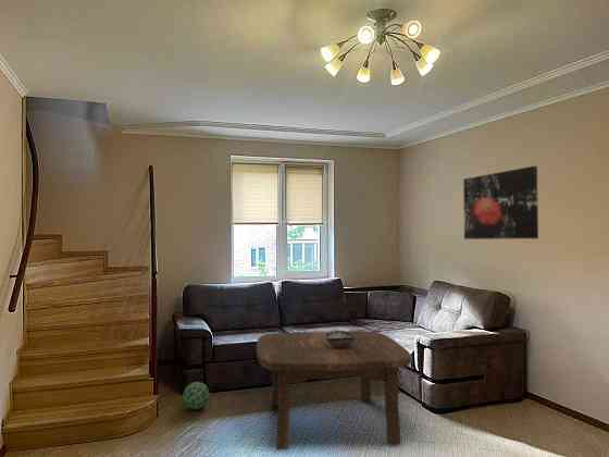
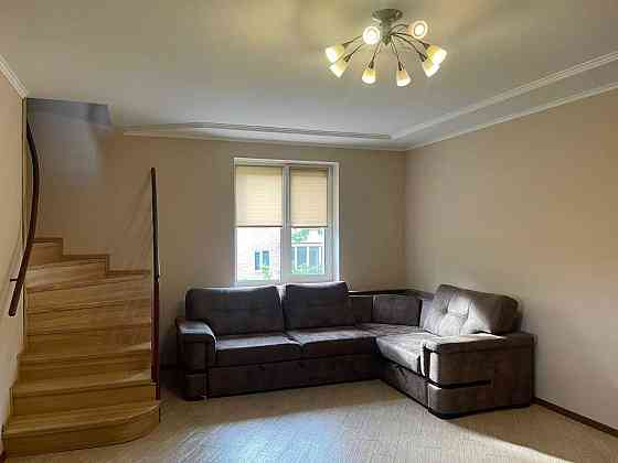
- wall art (497, 206)
- volleyball (196, 395)
- coffee table (328, 378)
- decorative bowl (339, 339)
